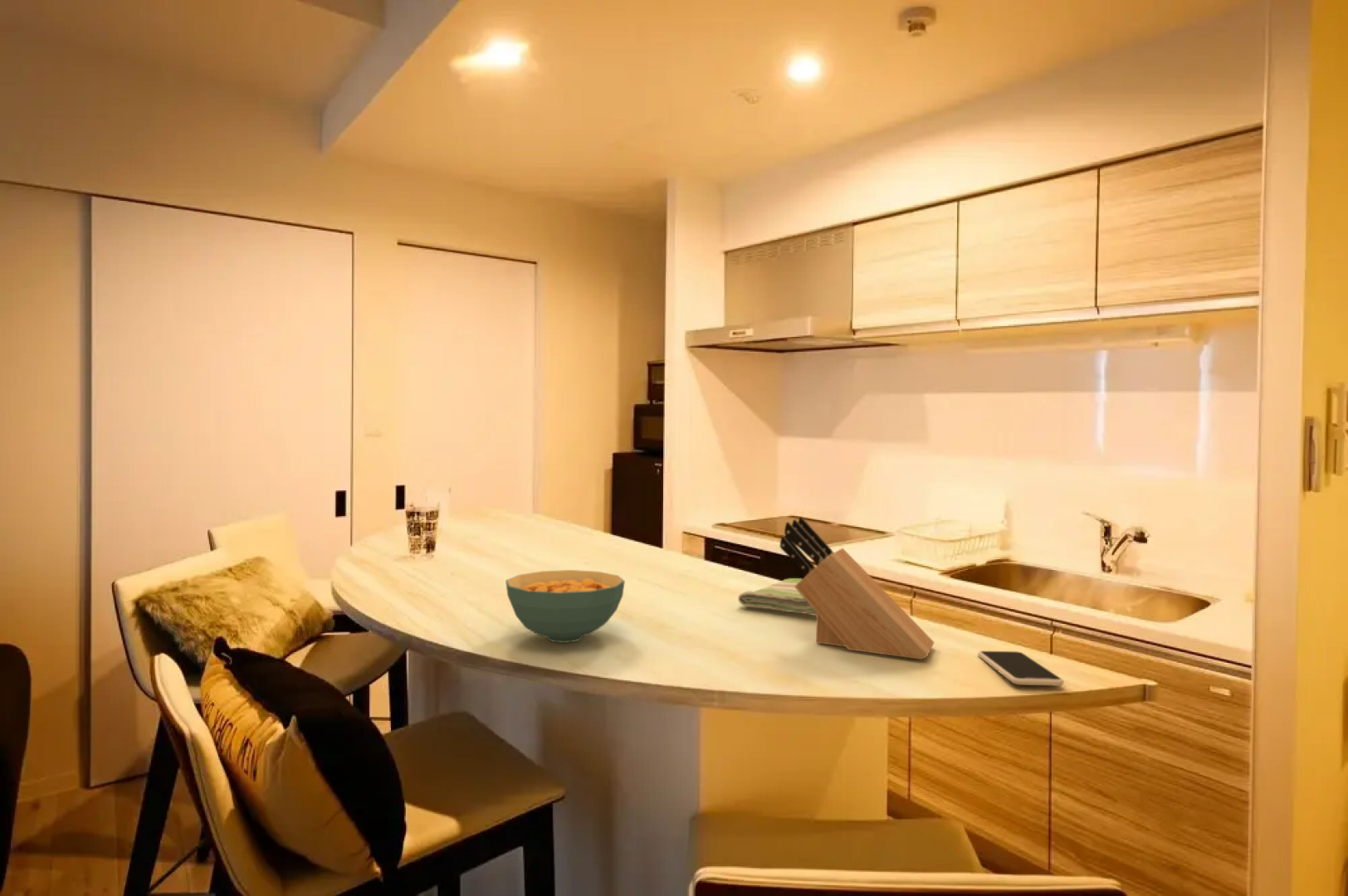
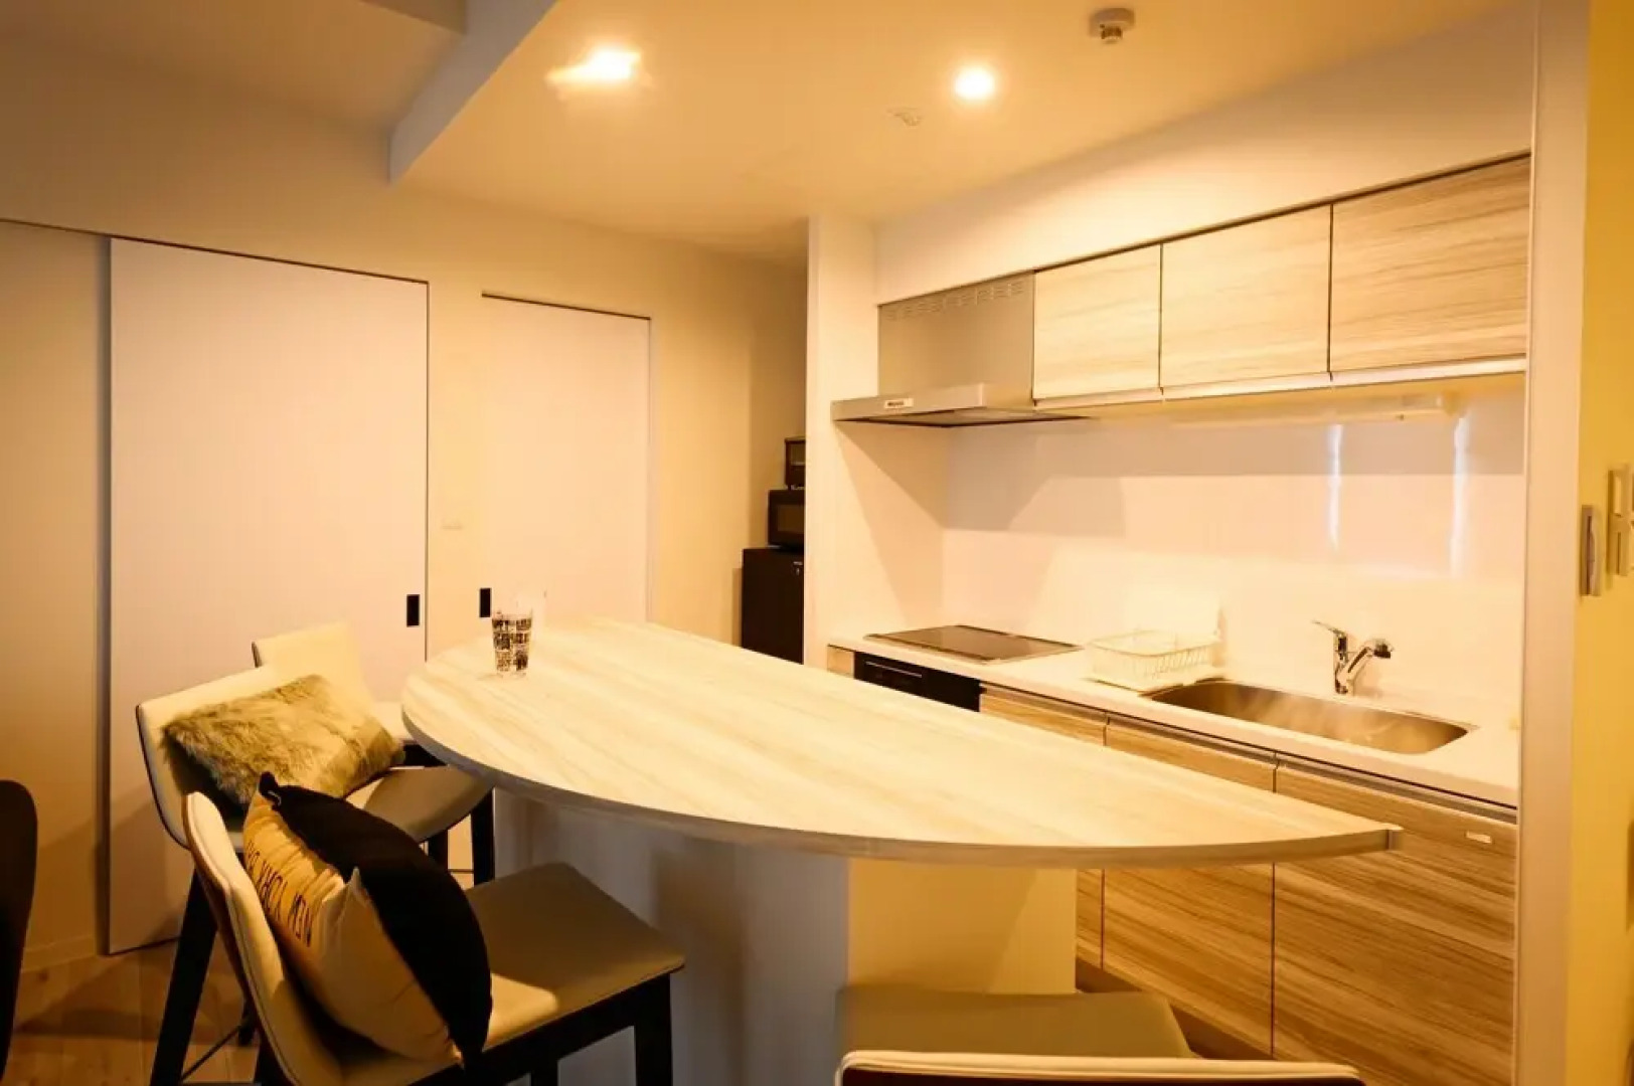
- cereal bowl (564, 609)
- smartphone (1018, 667)
- knife block (852, 582)
- dish towel (799, 592)
